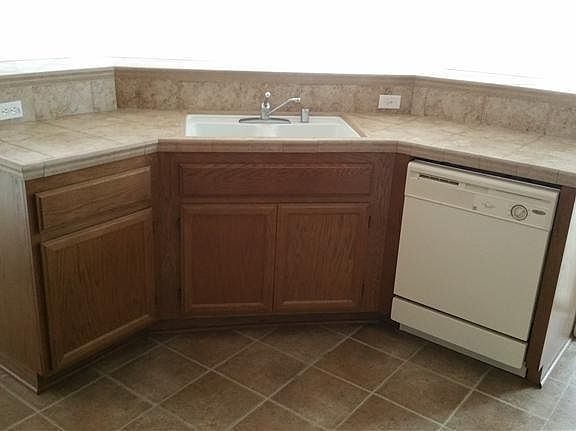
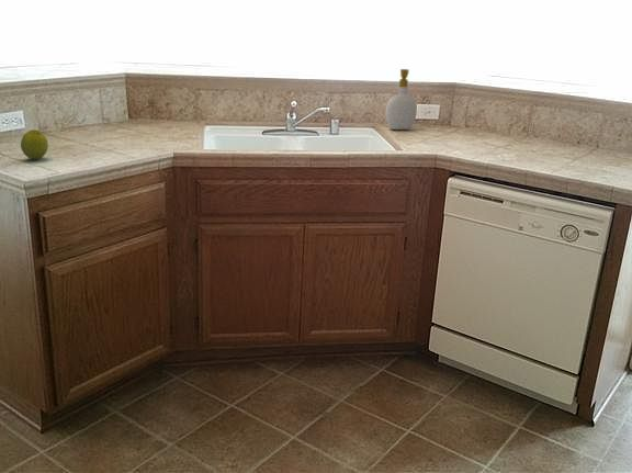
+ fruit (34, 144)
+ soap bottle (402, 99)
